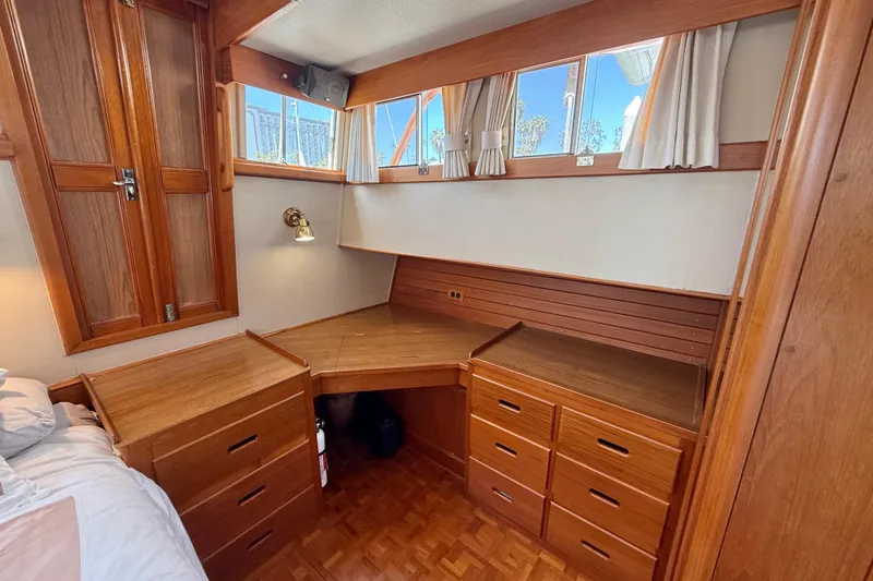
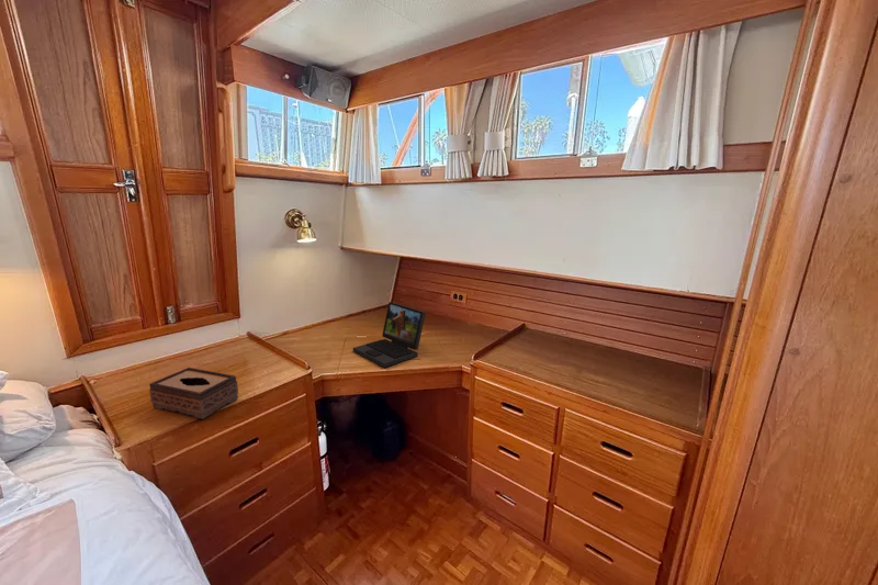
+ laptop (389, 330)
+ tissue box (195, 391)
